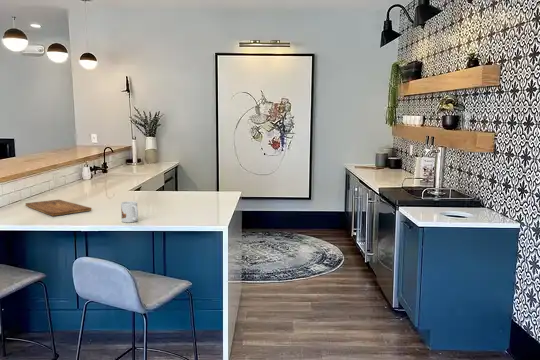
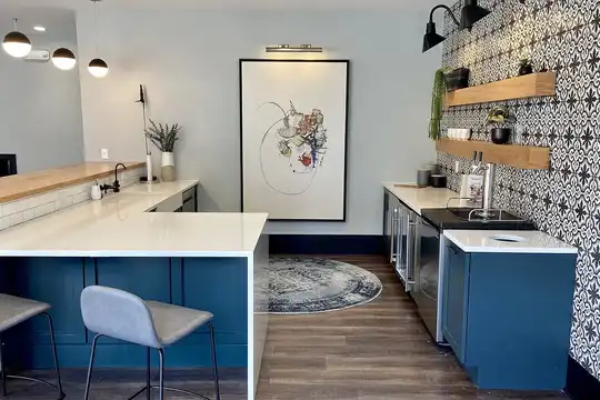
- cutting board (56, 206)
- mug (131, 212)
